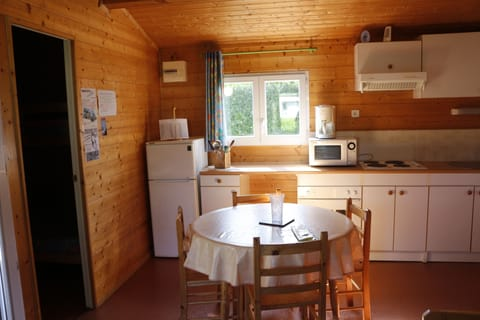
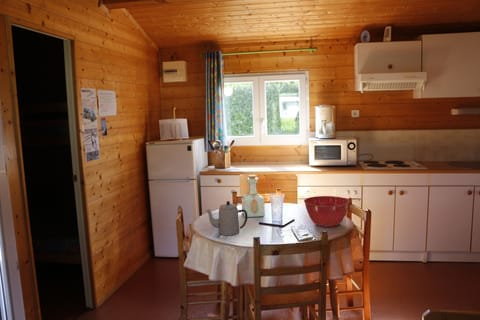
+ mixing bowl (326, 212)
+ teapot (227, 216)
+ bottle (253, 195)
